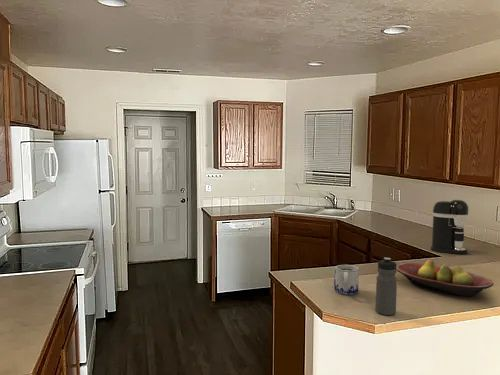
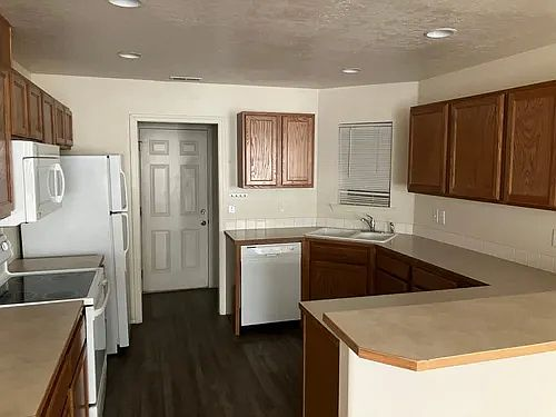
- water bottle (386, 284)
- fruit bowl (442, 275)
- mug (346, 280)
- coffee maker (449, 225)
